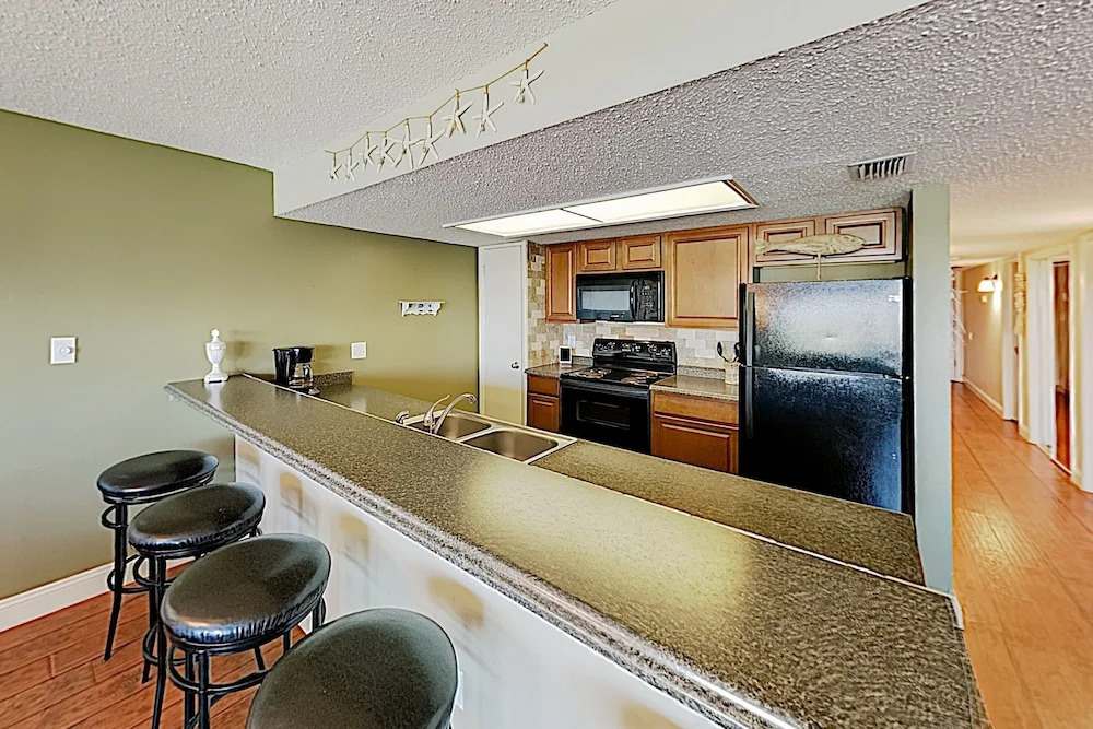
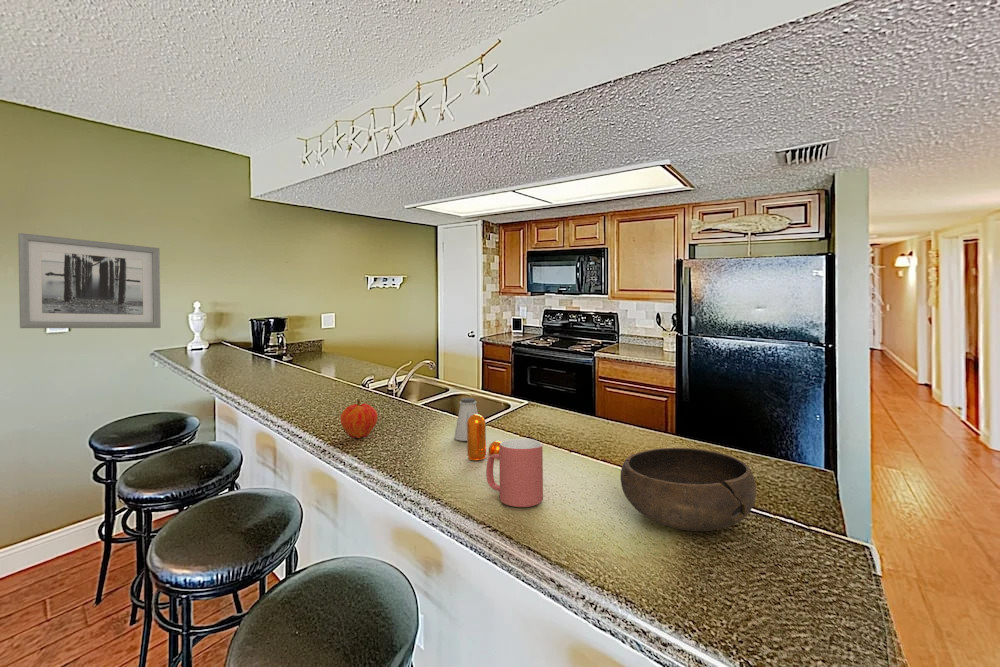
+ fruit (359, 418)
+ pepper shaker (485, 434)
+ wall art (95, 284)
+ bowl (685, 490)
+ saltshaker (467, 418)
+ mug (512, 469)
